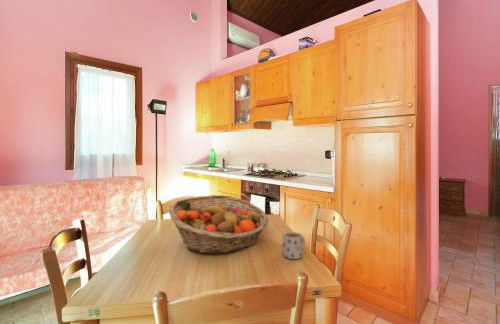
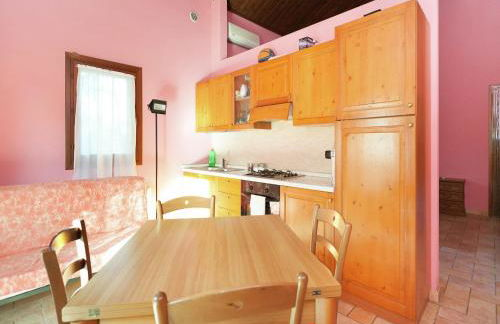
- mug (295, 244)
- fruit basket (220, 220)
